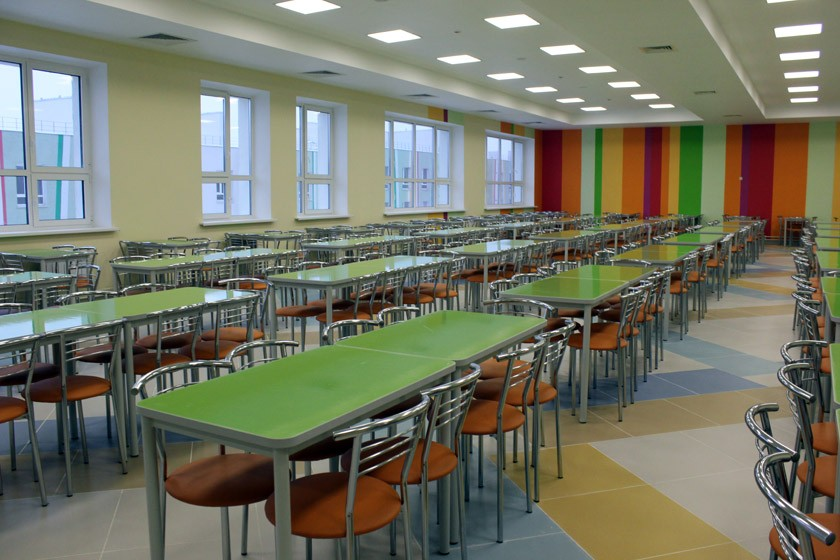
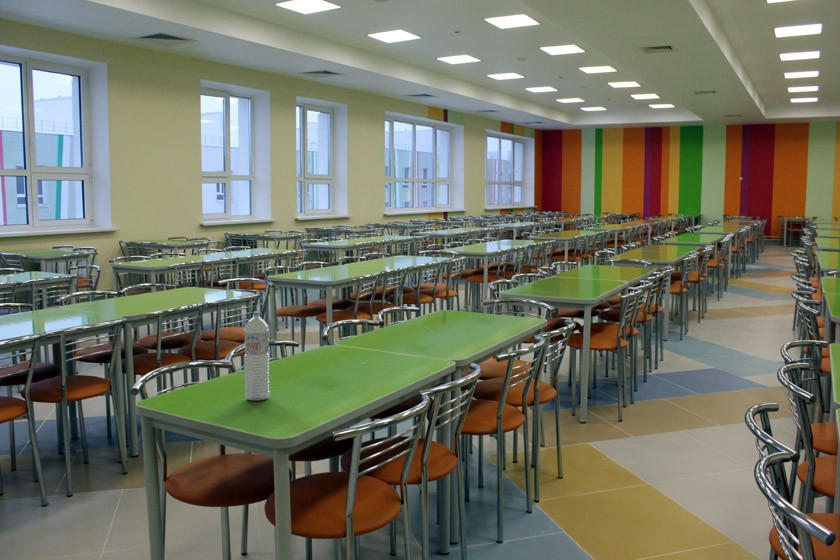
+ water bottle (256, 355)
